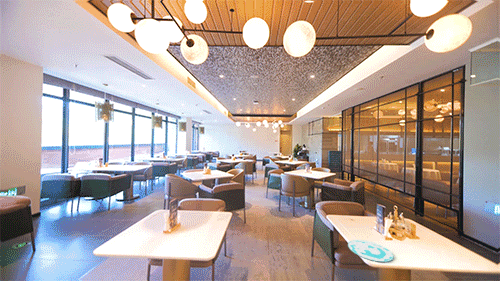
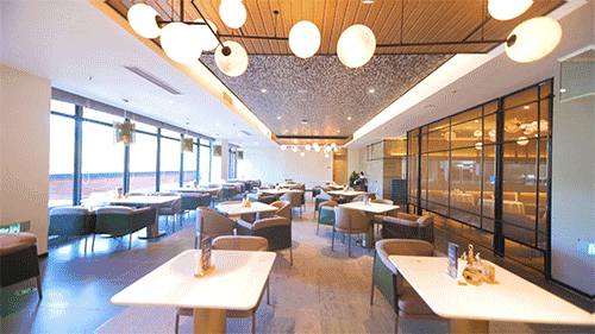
- plate (369, 248)
